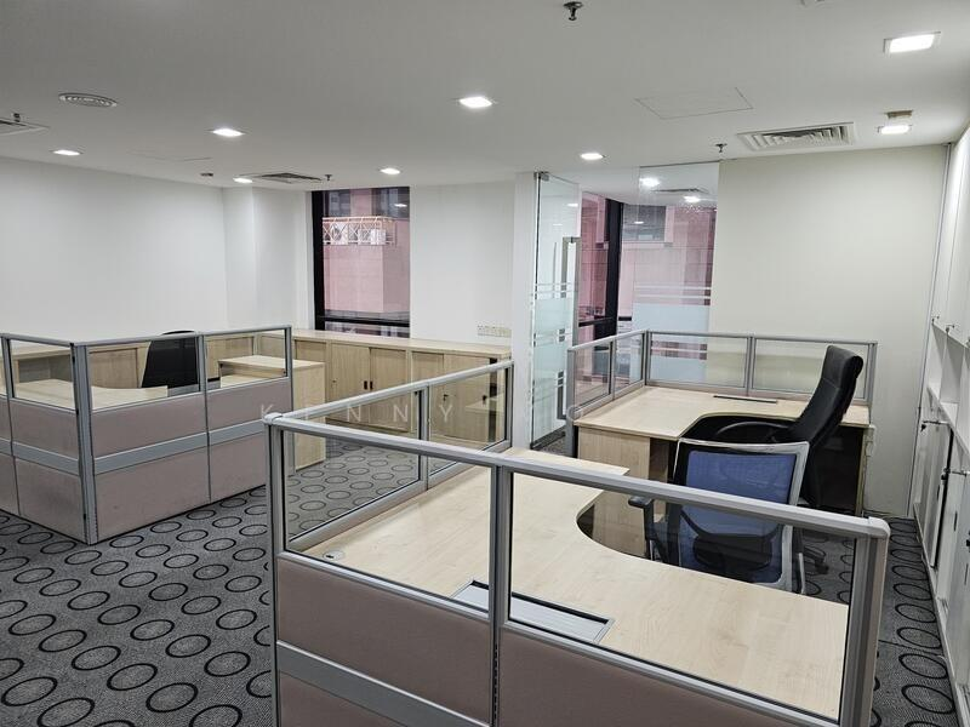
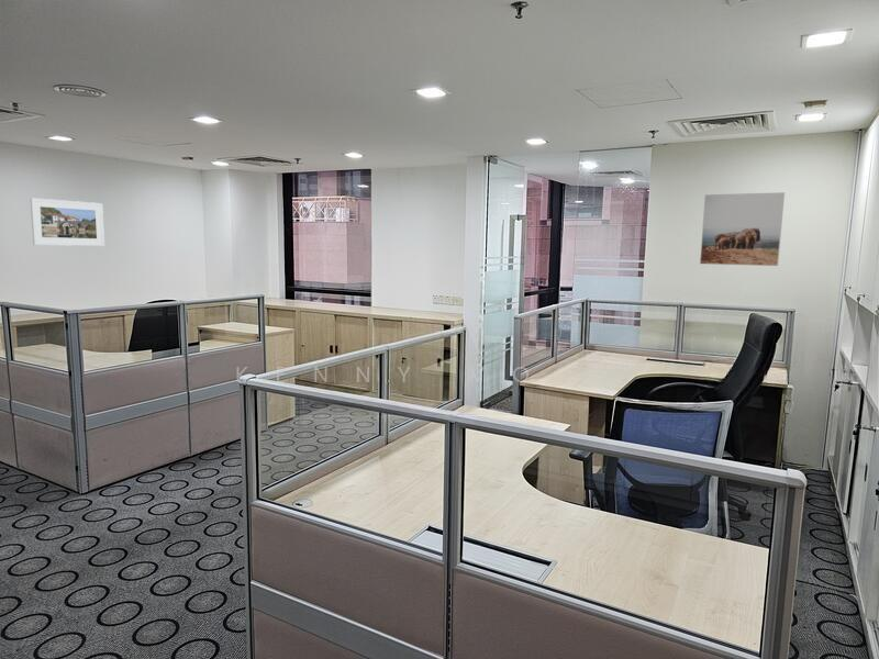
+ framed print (741, 230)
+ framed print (69, 223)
